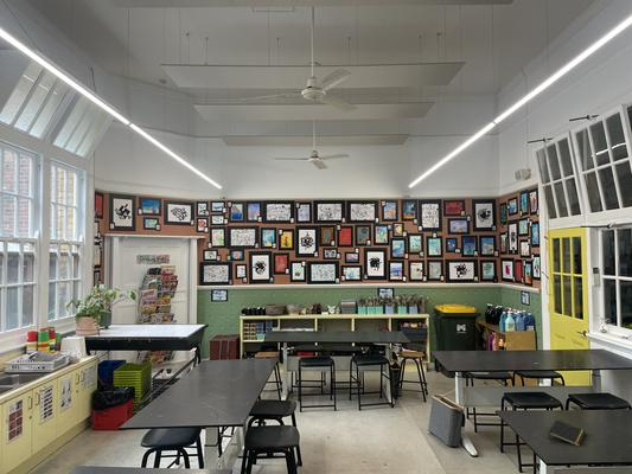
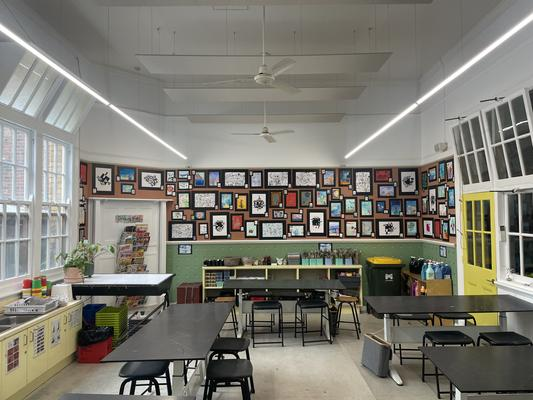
- notepad (567, 433)
